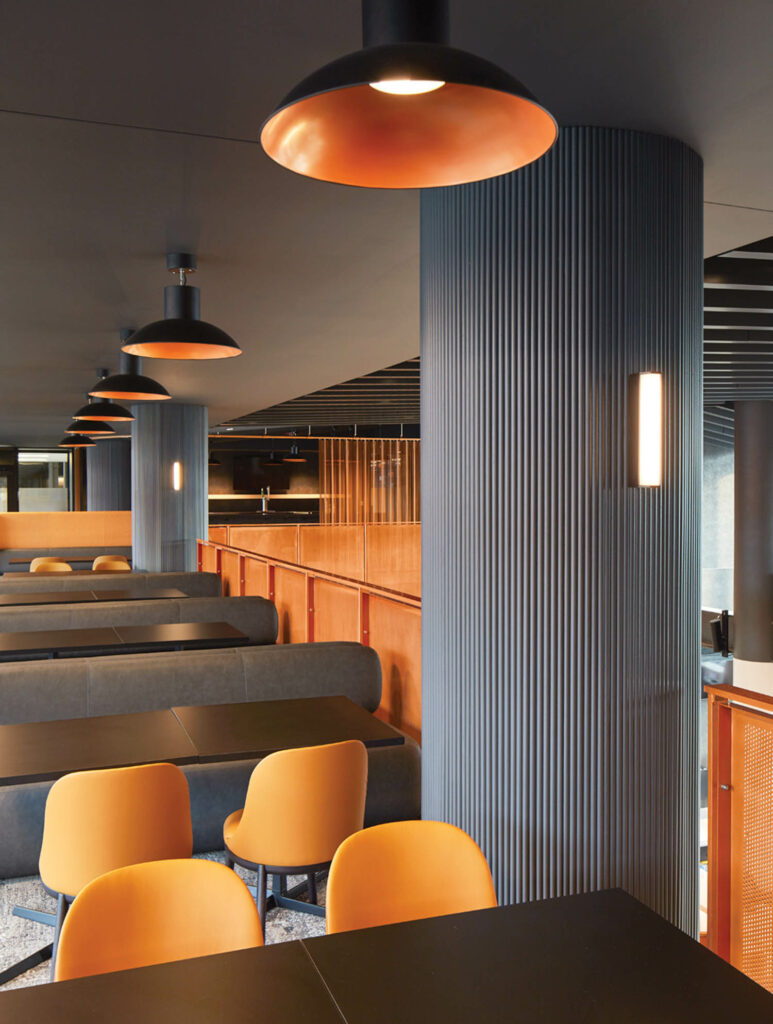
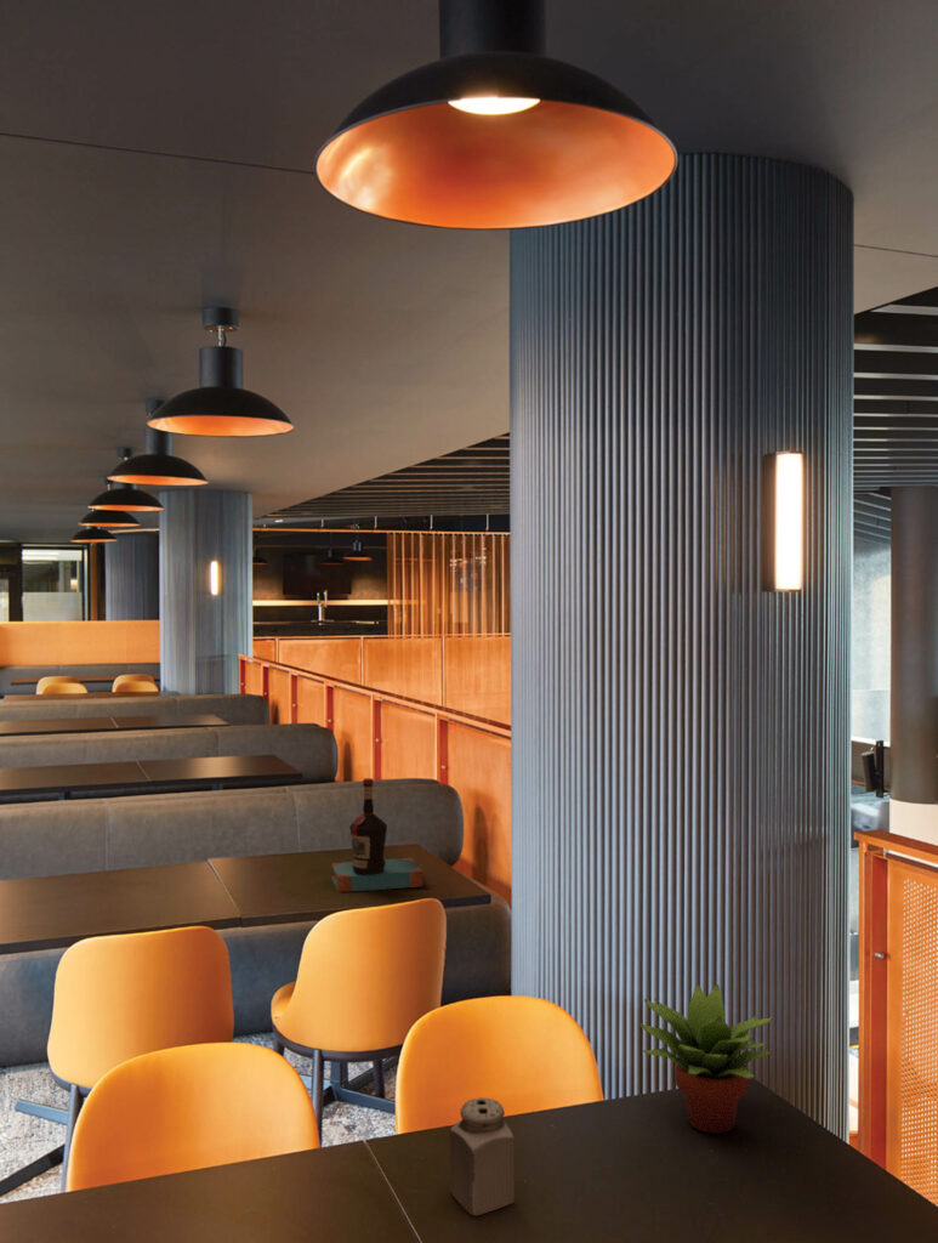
+ bottle (375, 828)
+ salt shaker (482, 1151)
+ succulent plant (705, 1058)
